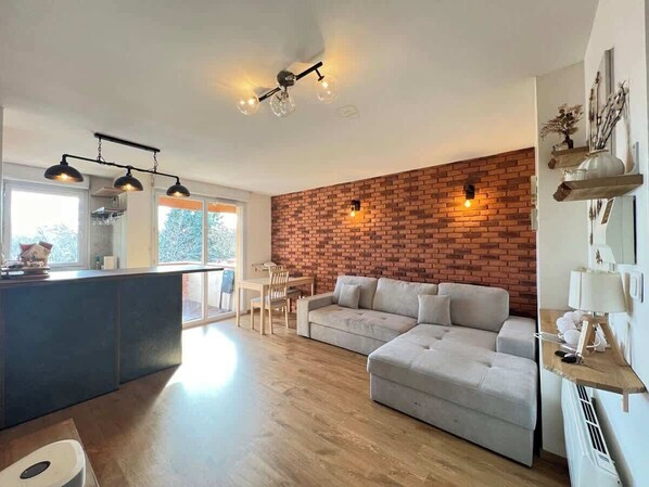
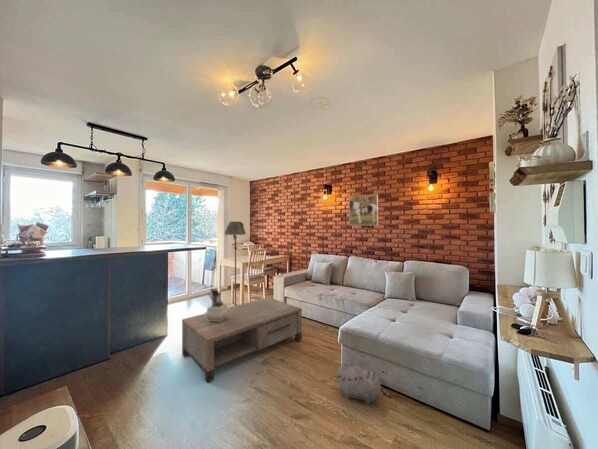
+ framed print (363, 210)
+ coffee table (245, 330)
+ floor lamp (235, 267)
+ plush toy (363, 382)
+ potted plant (217, 303)
